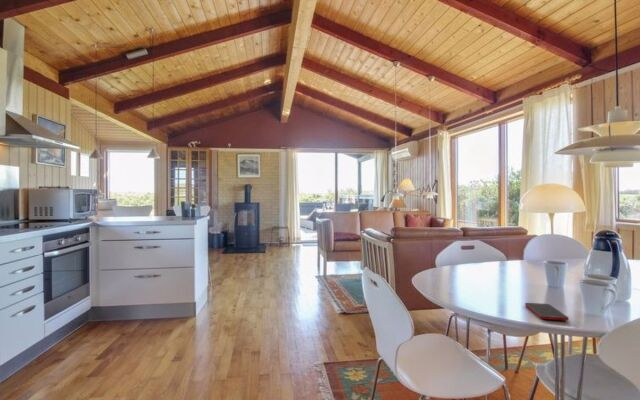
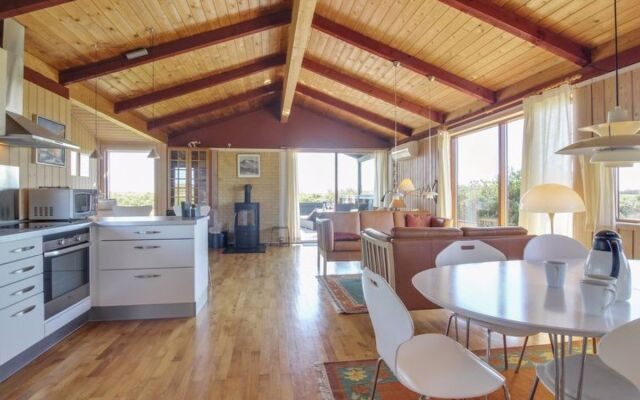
- cell phone (545, 311)
